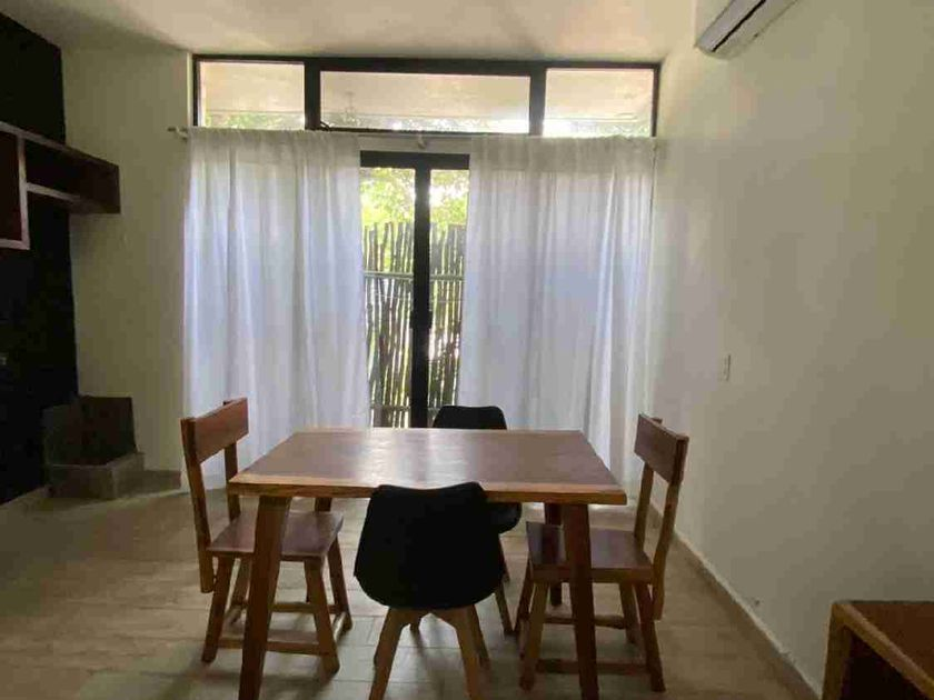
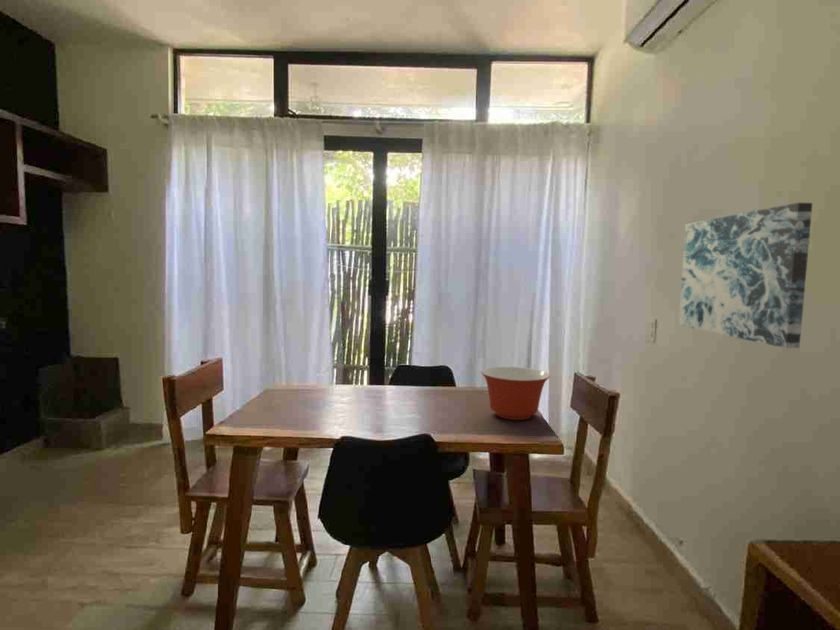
+ wall art (733, 275)
+ mixing bowl (514, 394)
